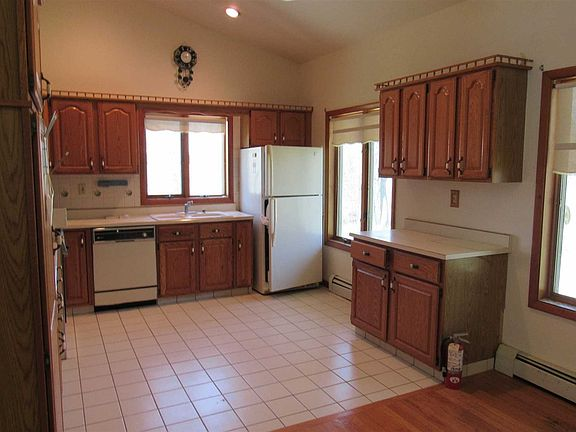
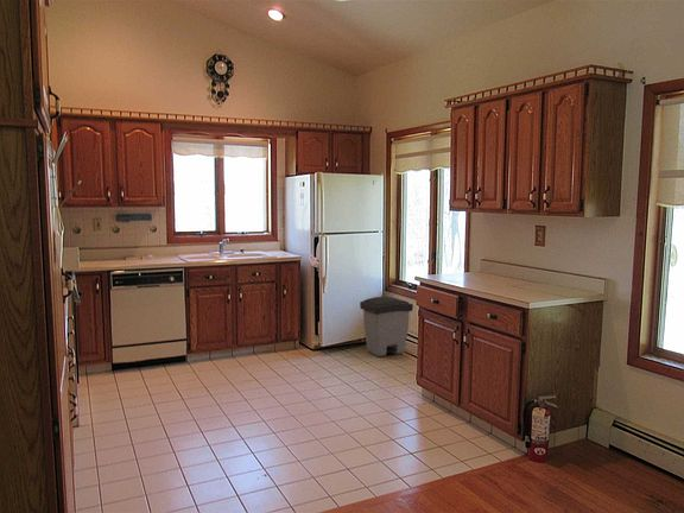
+ trash can (385, 325)
